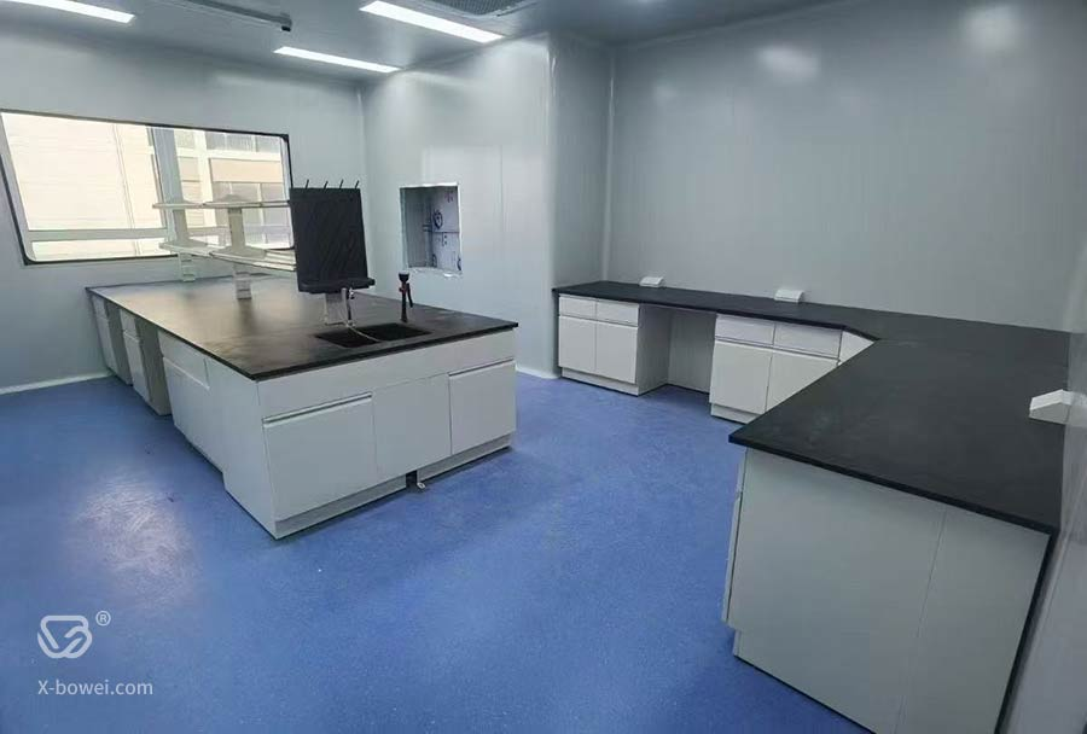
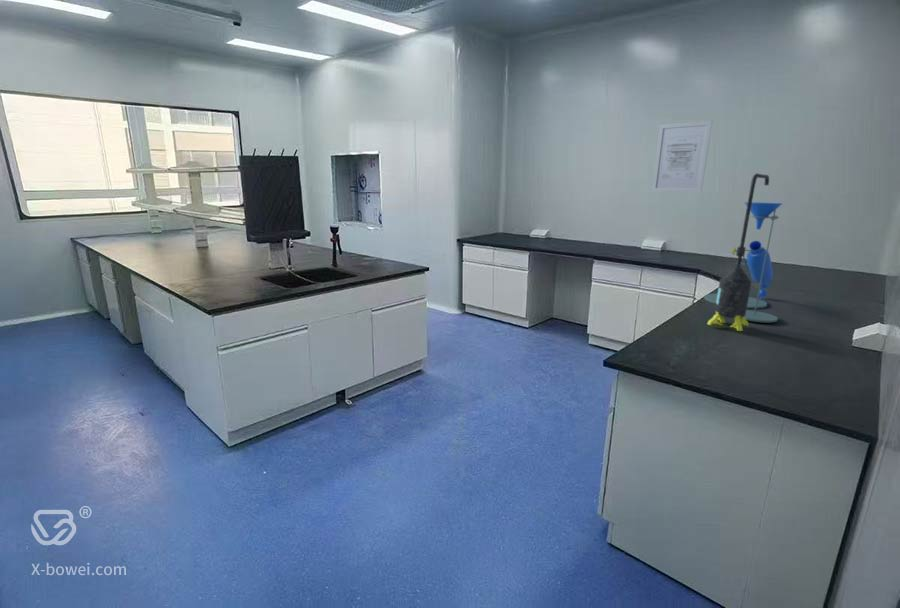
+ wall art (680, 158)
+ laboratory equipment (745, 247)
